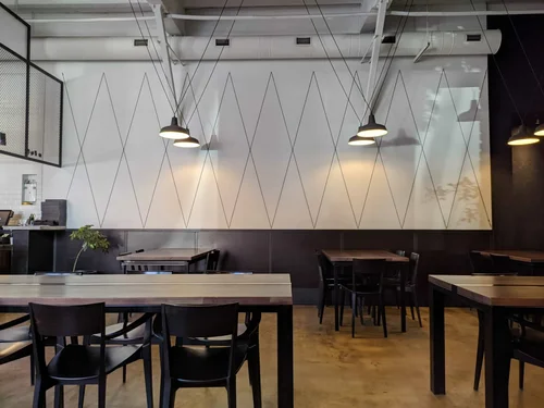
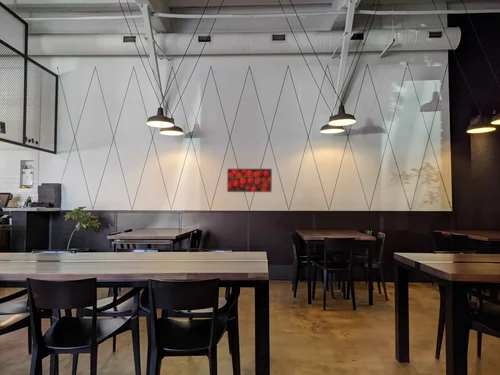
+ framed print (249, 180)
